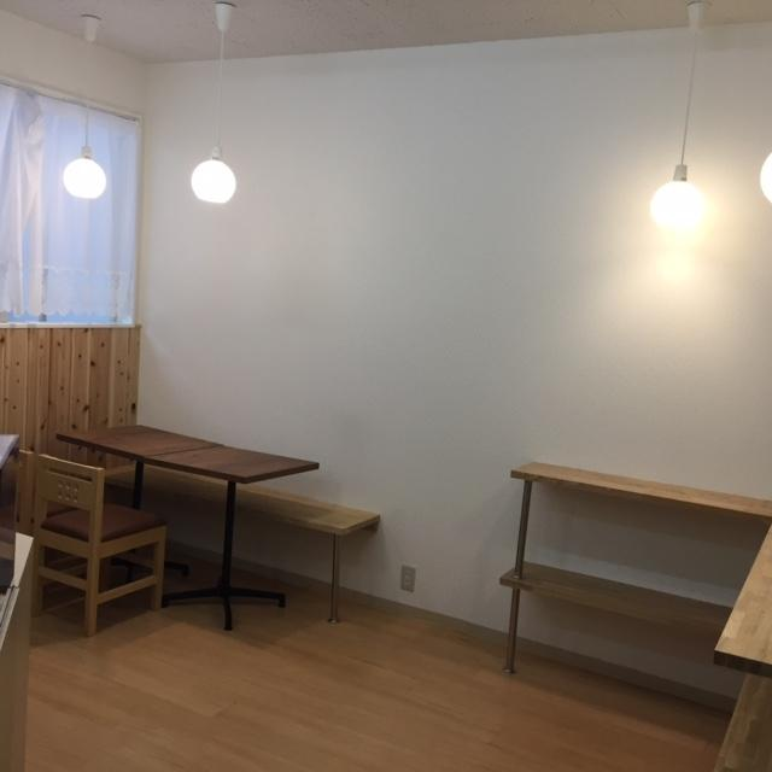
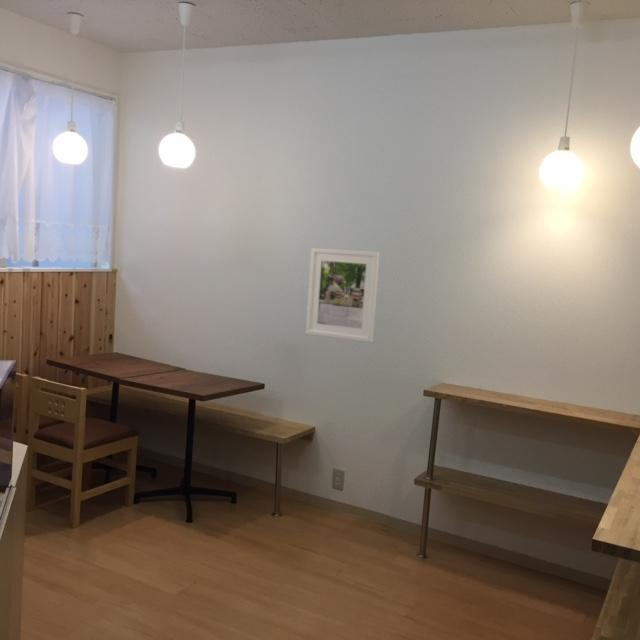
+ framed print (341, 294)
